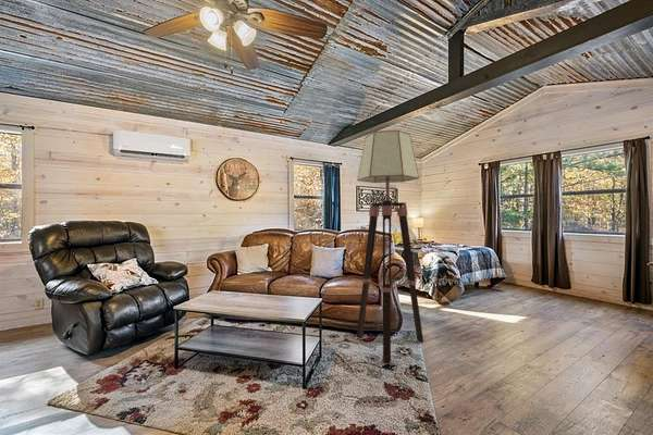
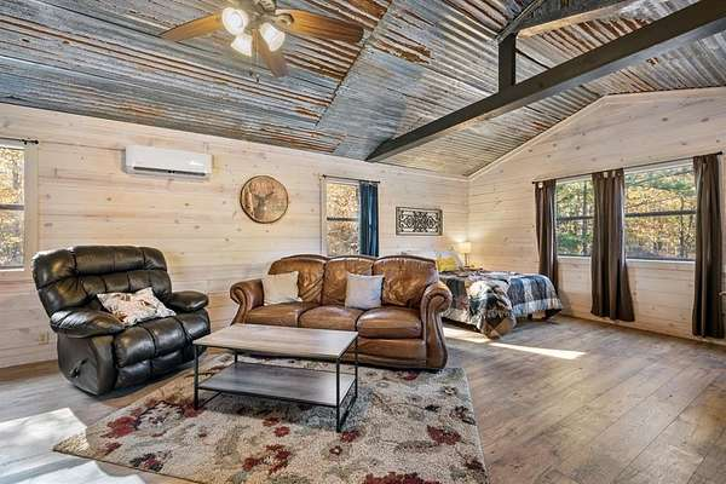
- floor lamp (389, 239)
